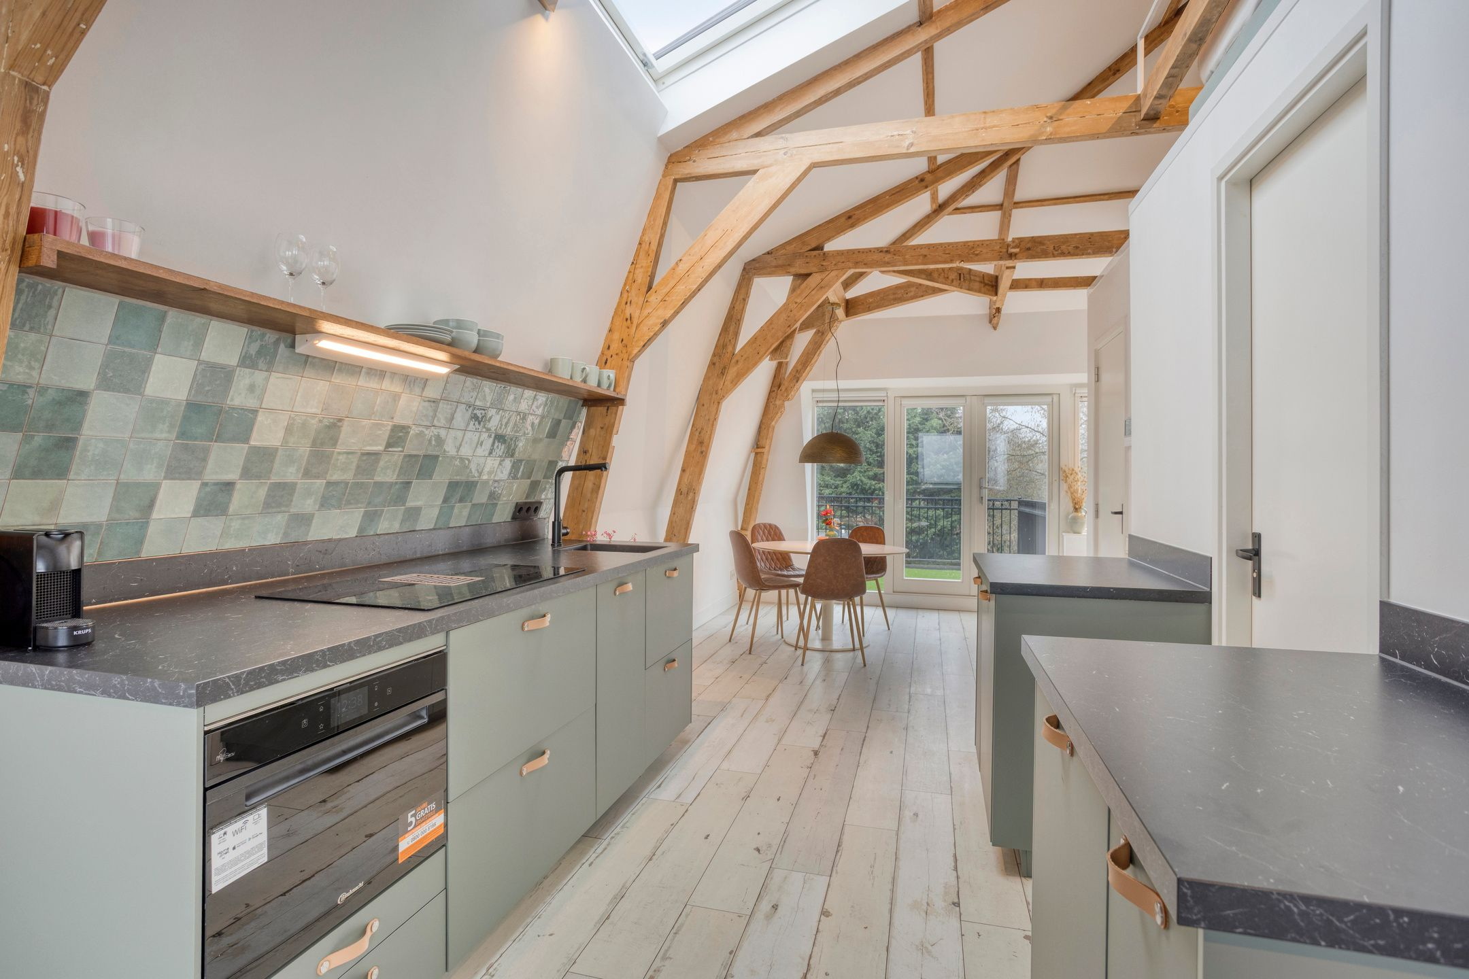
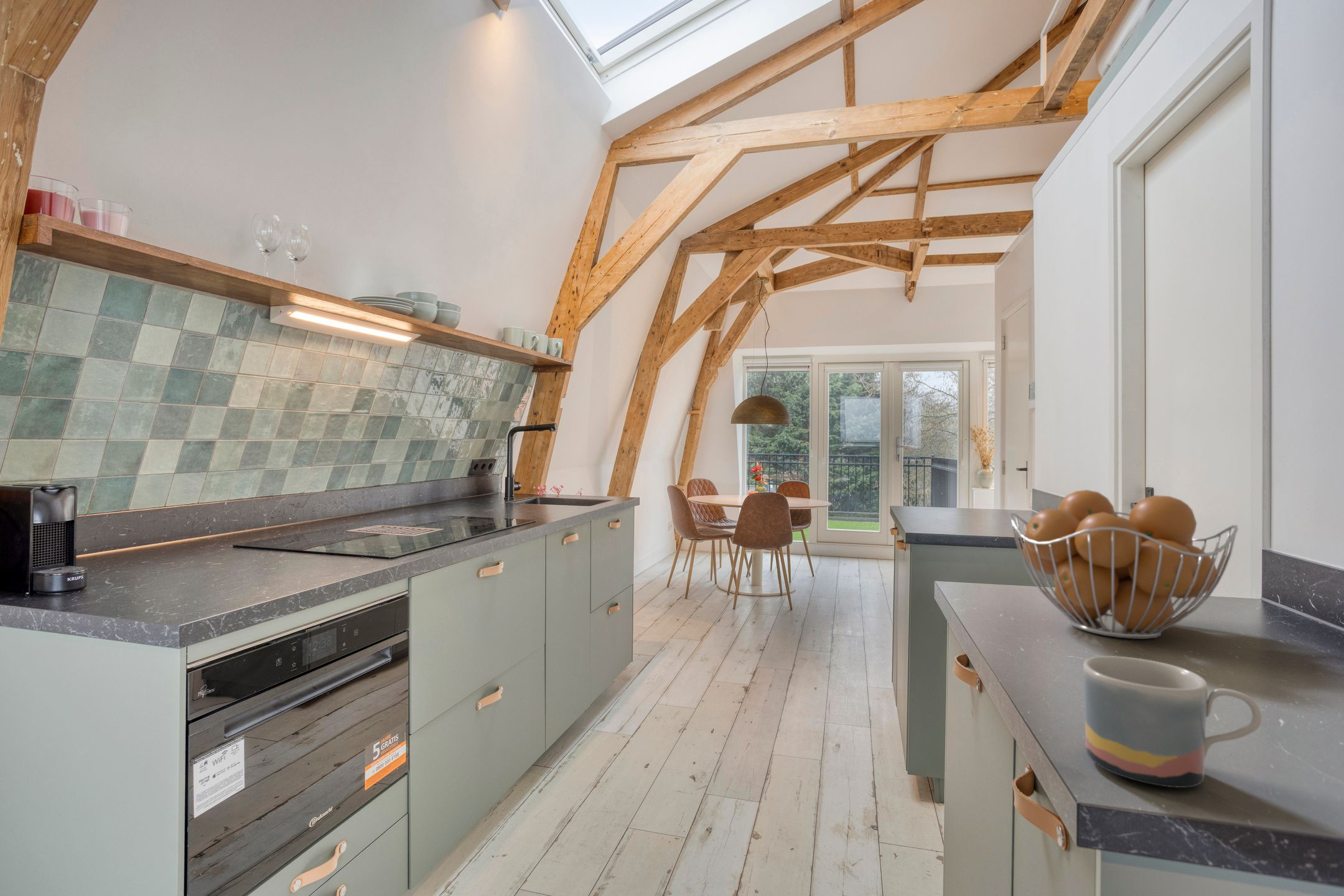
+ fruit basket (1114, 559)
+ mug (1166, 724)
